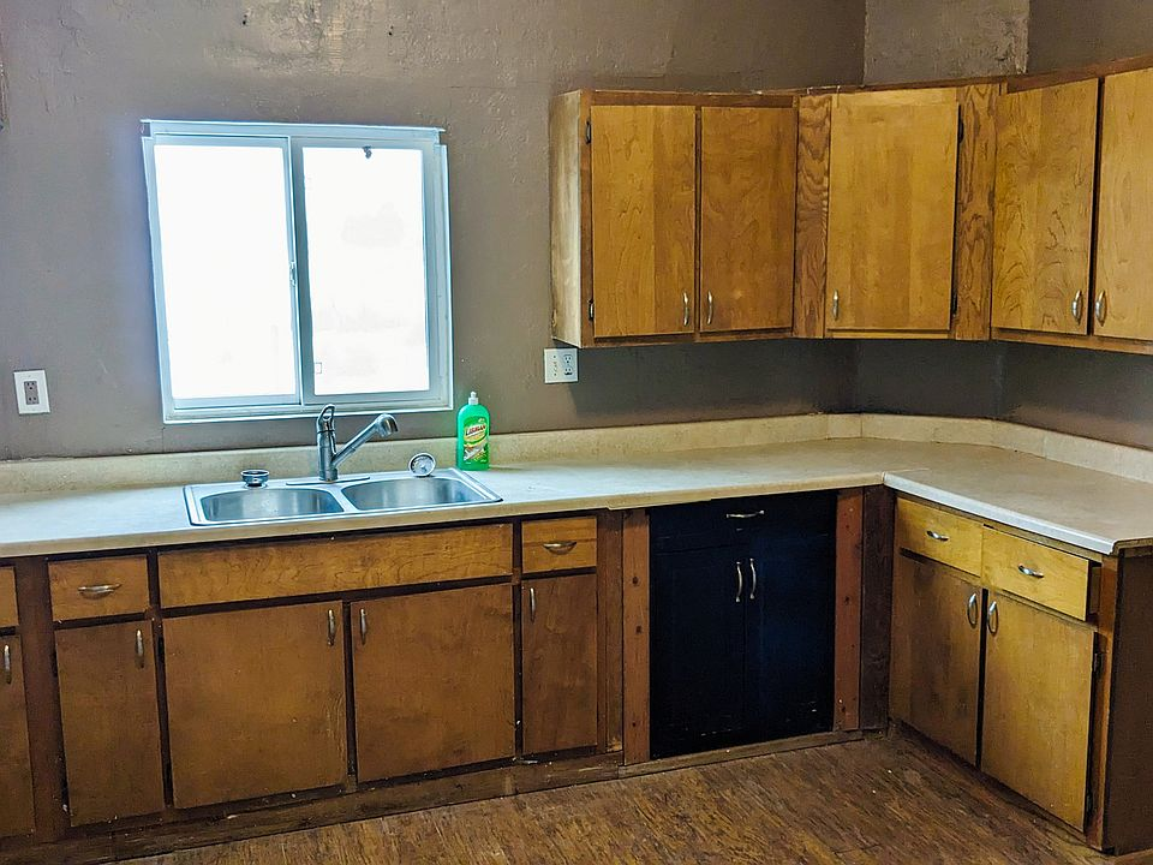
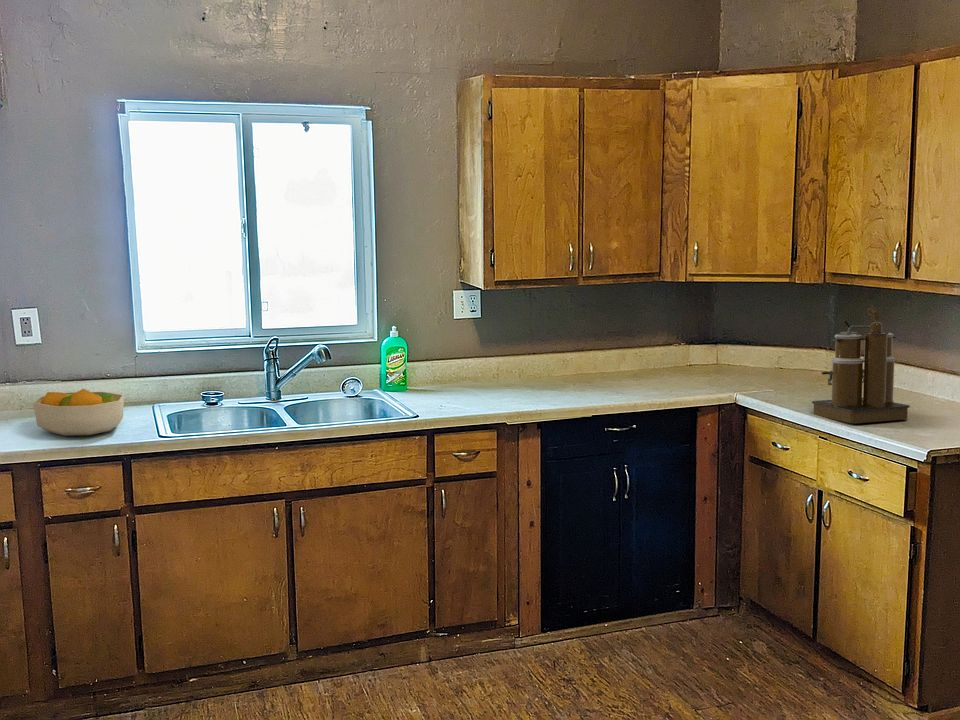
+ coffee maker (861, 361)
+ fruit bowl (80, 407)
